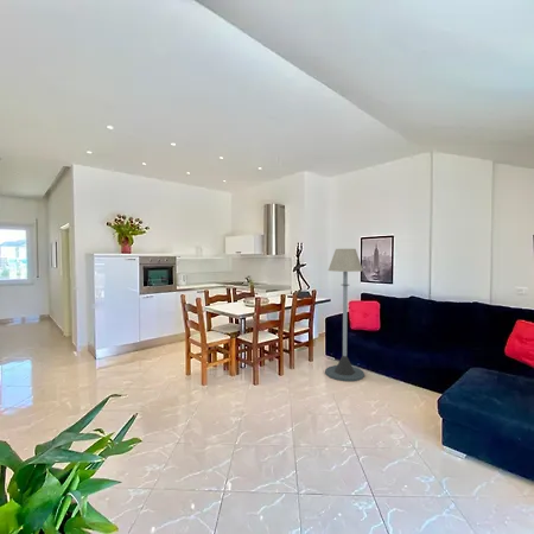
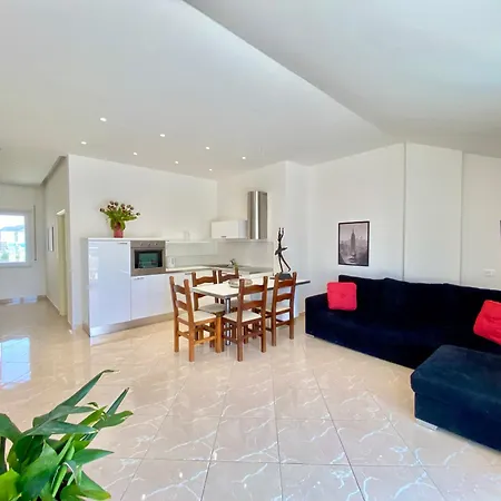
- floor lamp (344, 311)
